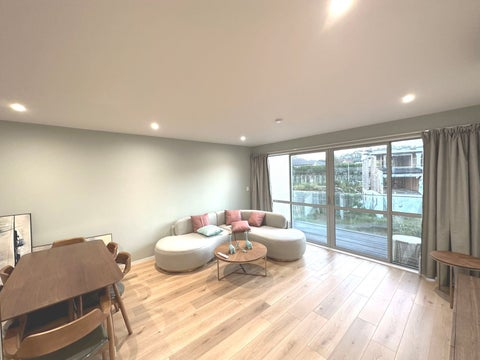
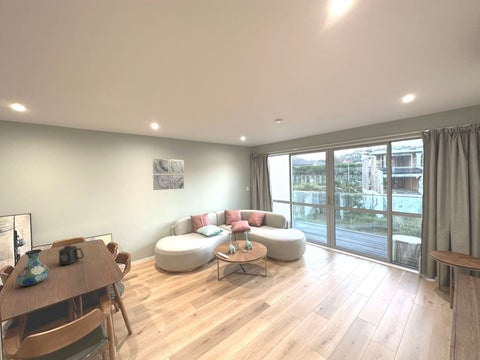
+ vase (33, 267)
+ mug (71, 253)
+ wall art (169, 173)
